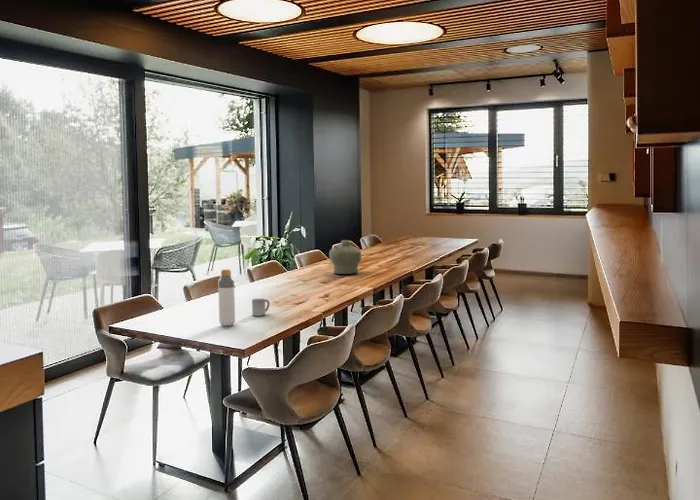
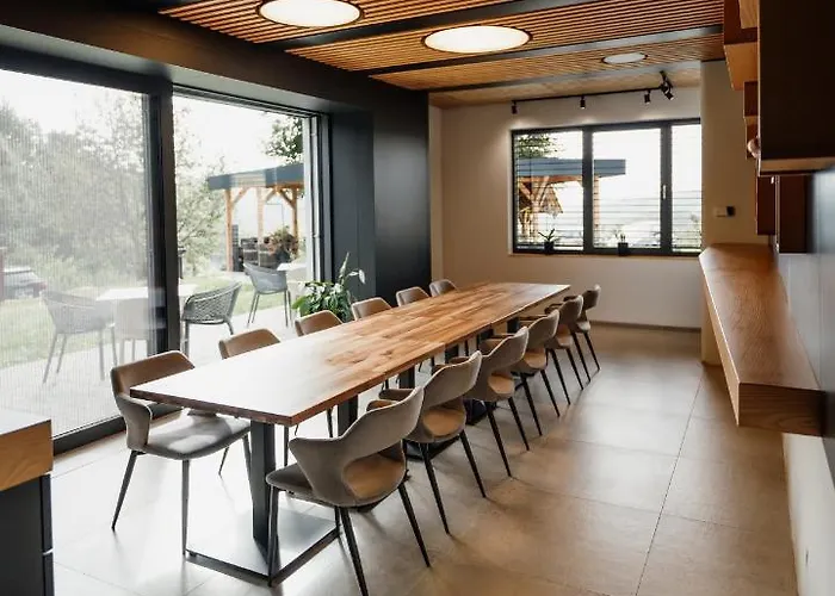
- bottle (226, 297)
- jar (345, 256)
- cup (261, 306)
